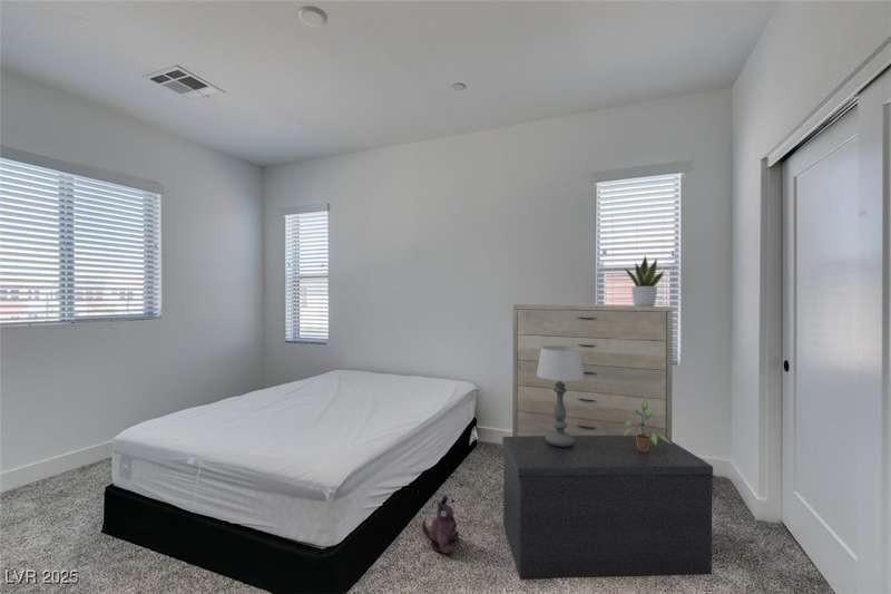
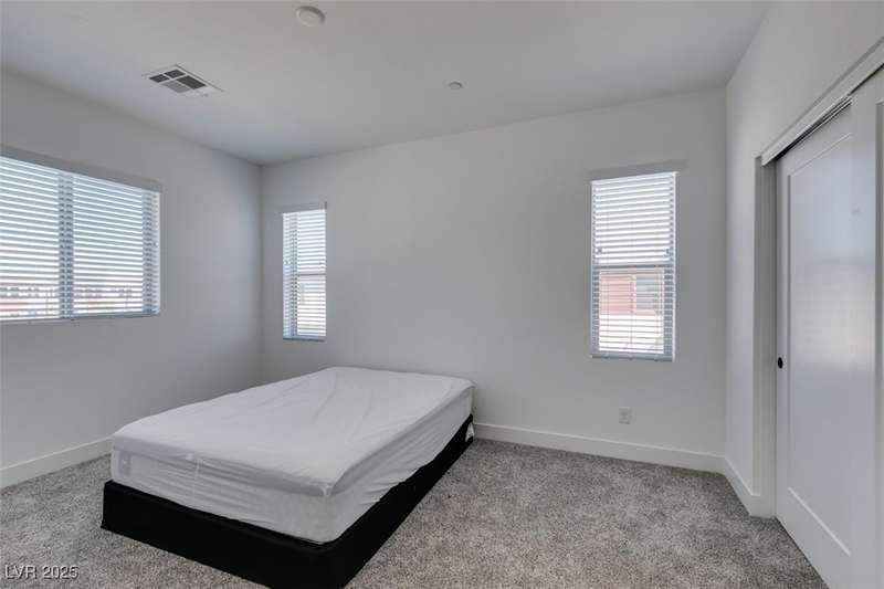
- potted plant (643, 279)
- potted plant (645, 423)
- dresser (587, 388)
- bench (597, 498)
- table lamp (559, 395)
- plush toy (438, 520)
